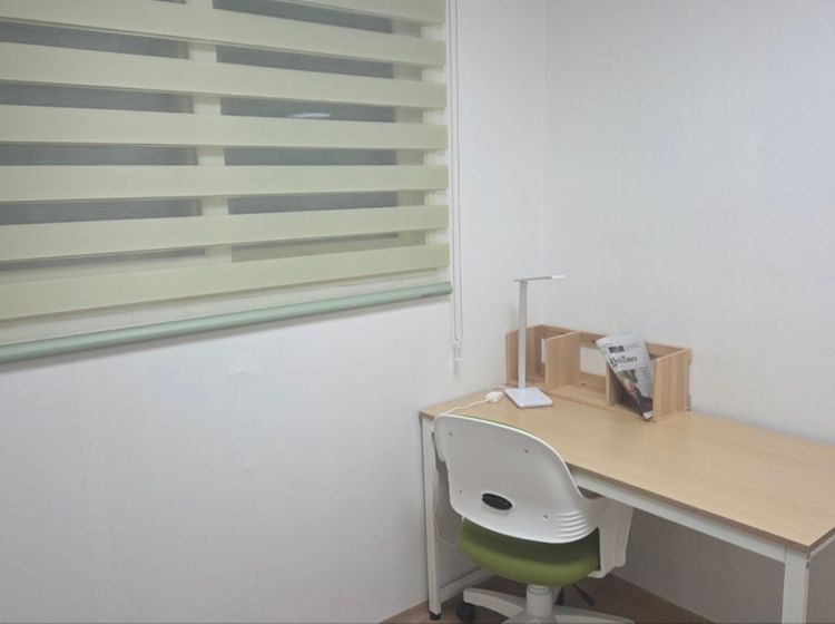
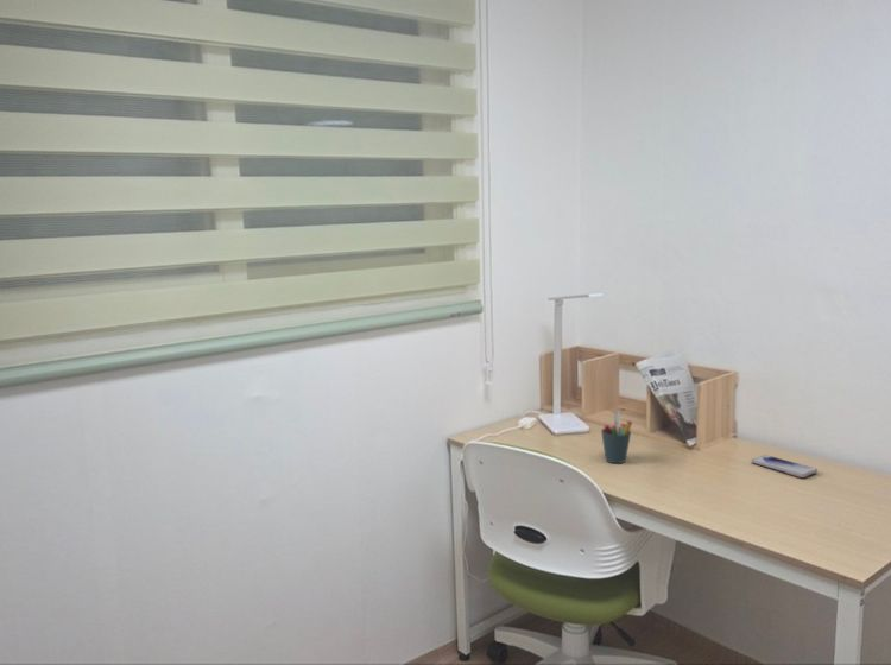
+ pen holder (615, 437)
+ smartphone (783, 466)
